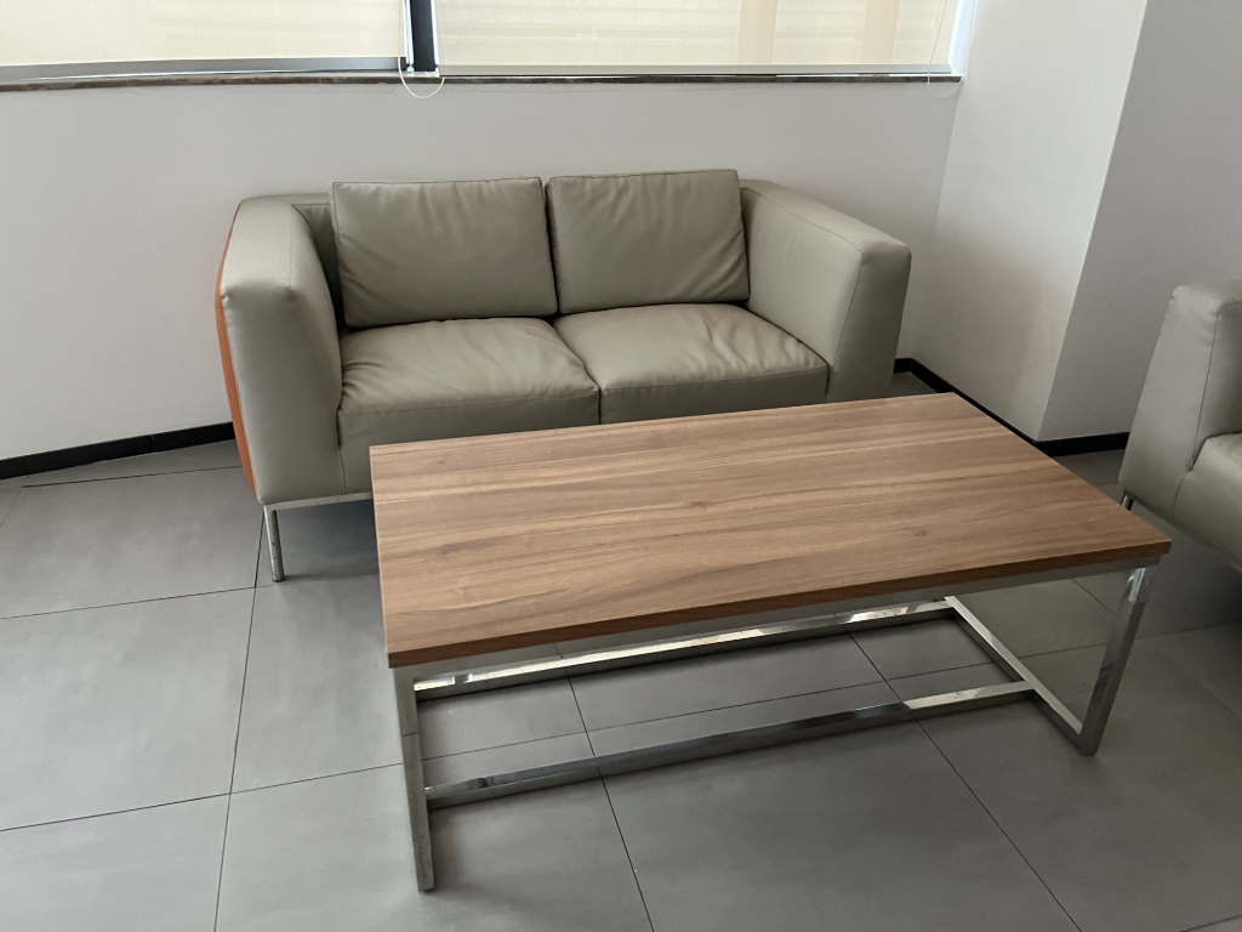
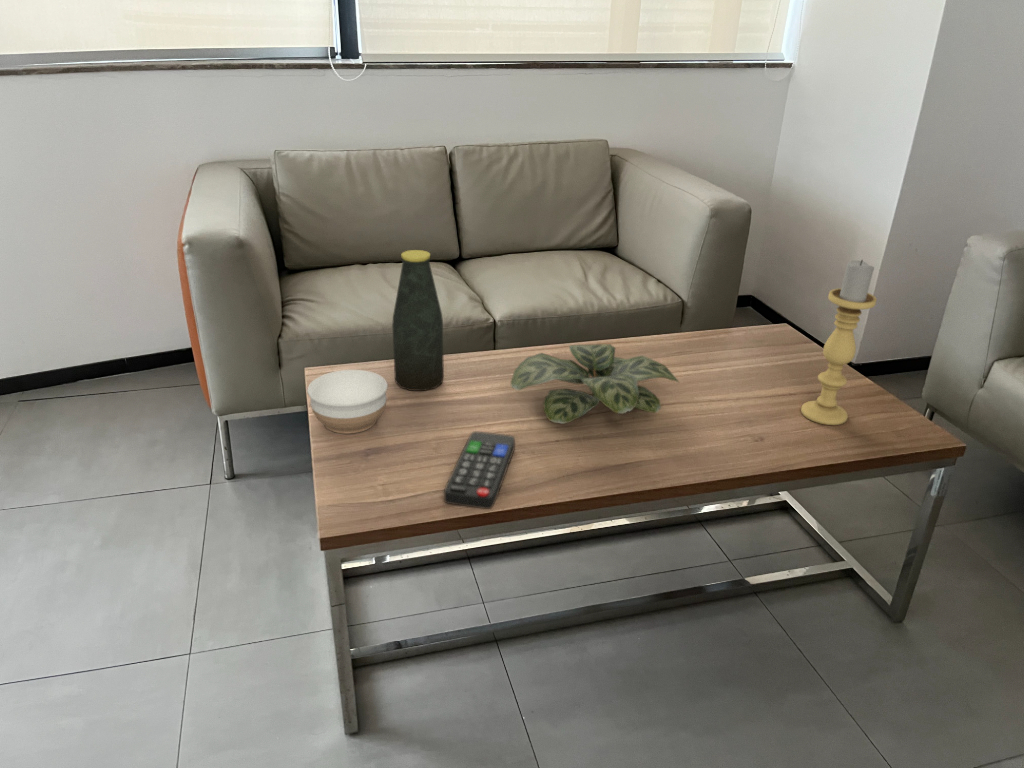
+ candle holder (841, 340)
+ bottle (417, 319)
+ plant (598, 382)
+ bowl (349, 403)
+ remote control (481, 466)
